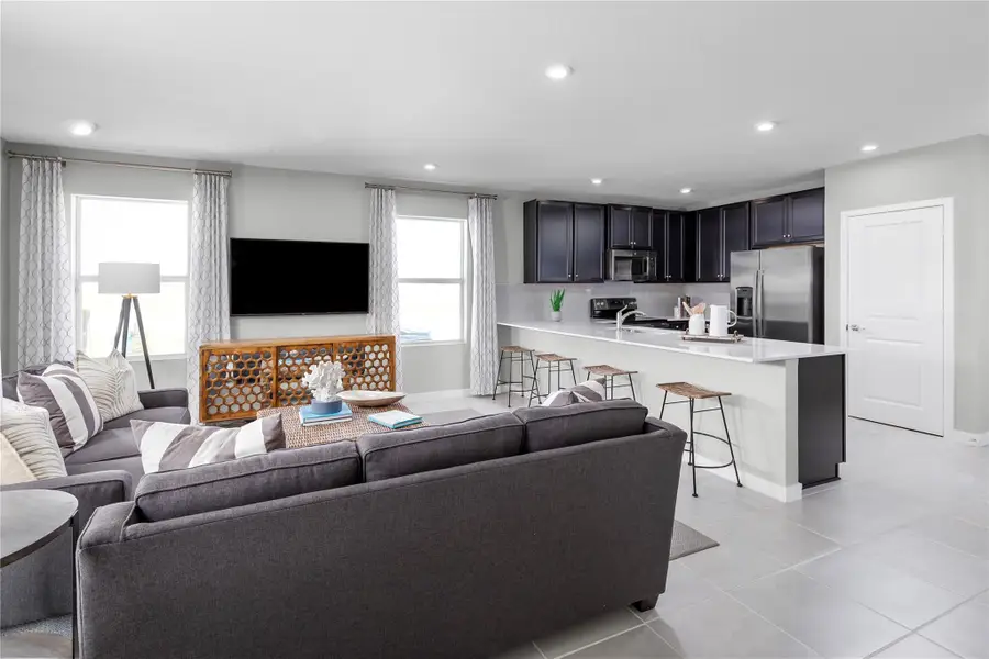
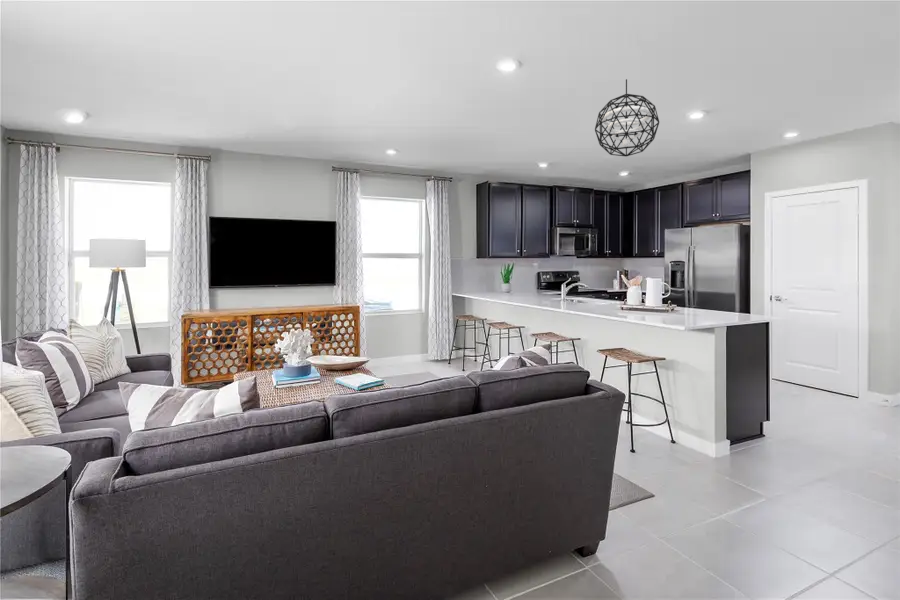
+ pendant light (626, 117)
